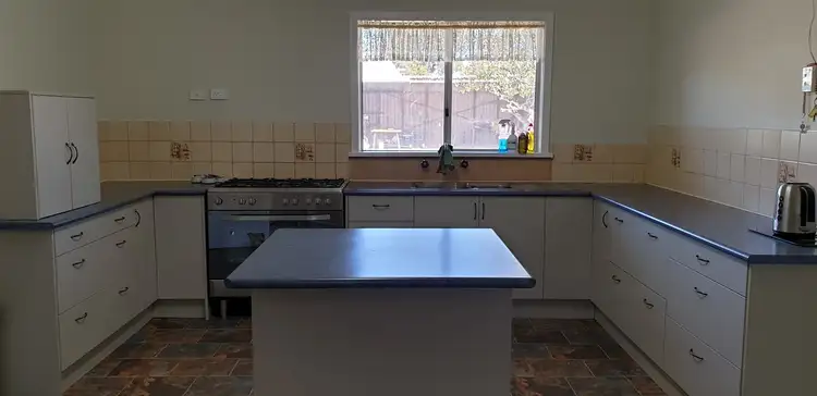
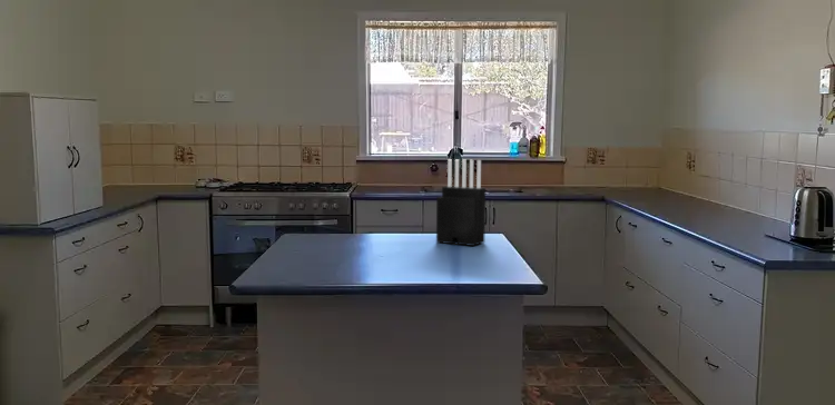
+ knife block (460, 201)
